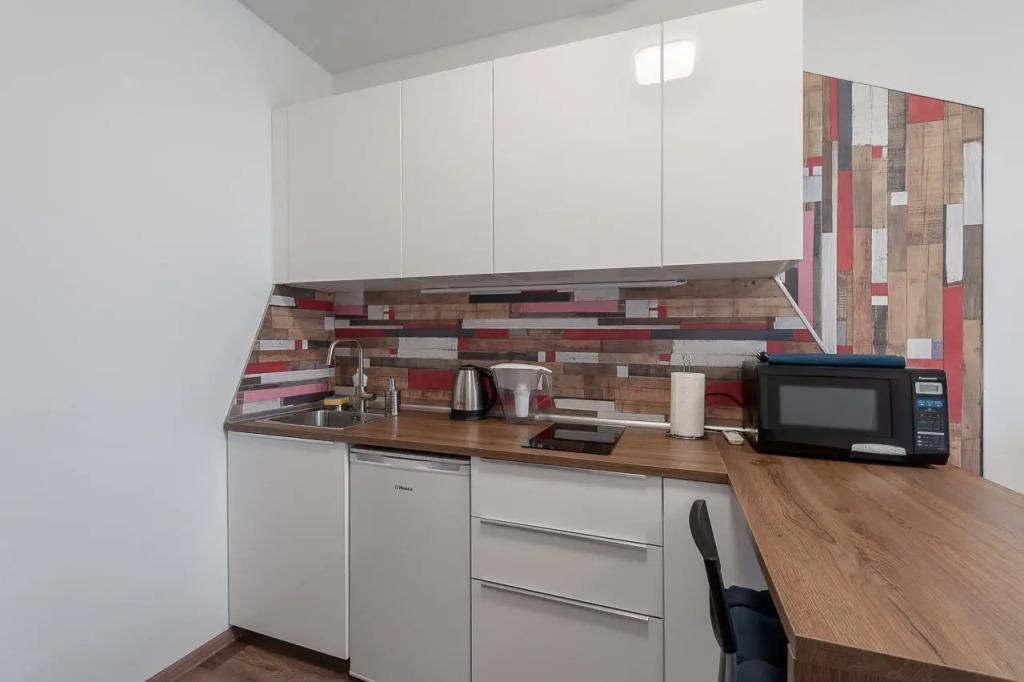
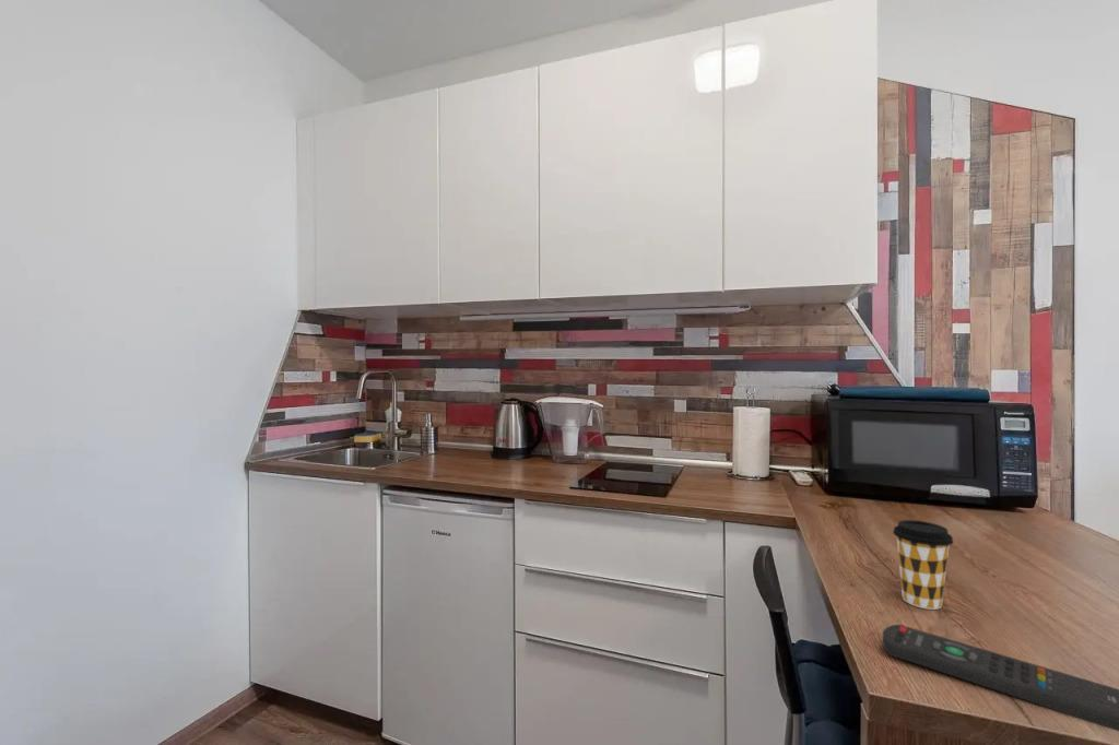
+ remote control (998, 671)
+ coffee cup (921, 564)
